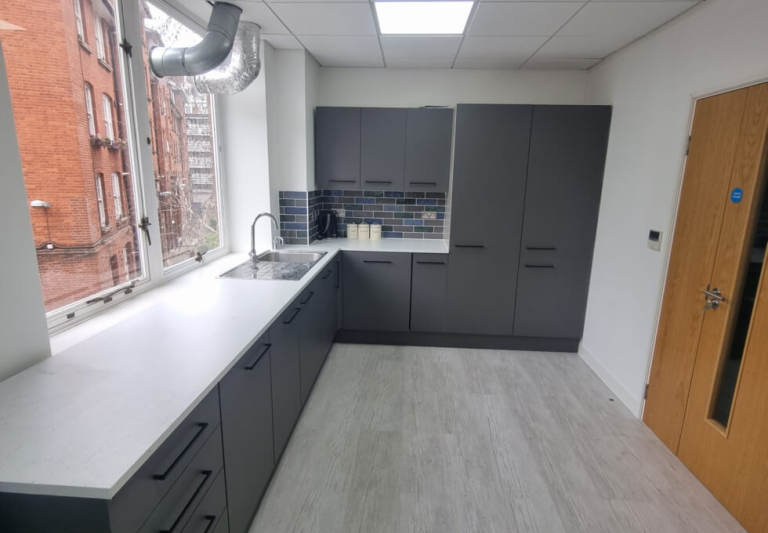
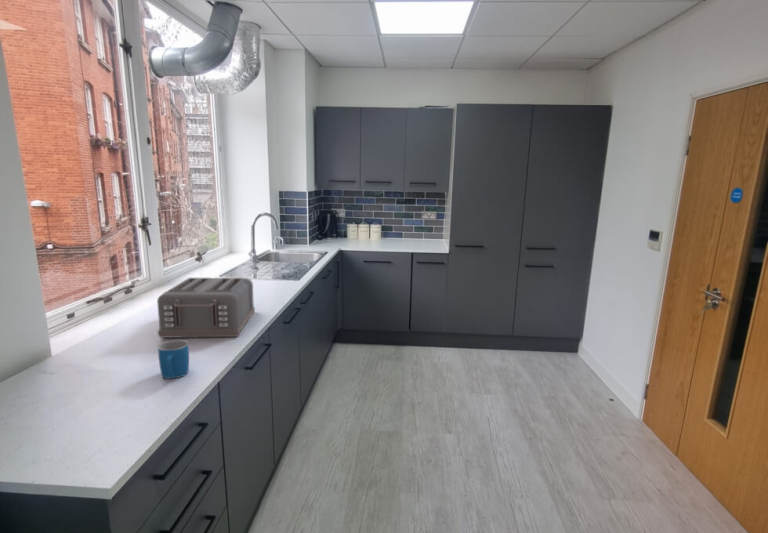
+ mug (173, 361)
+ toaster (208, 305)
